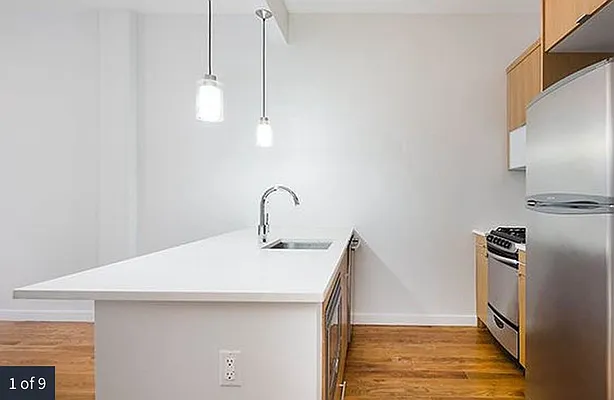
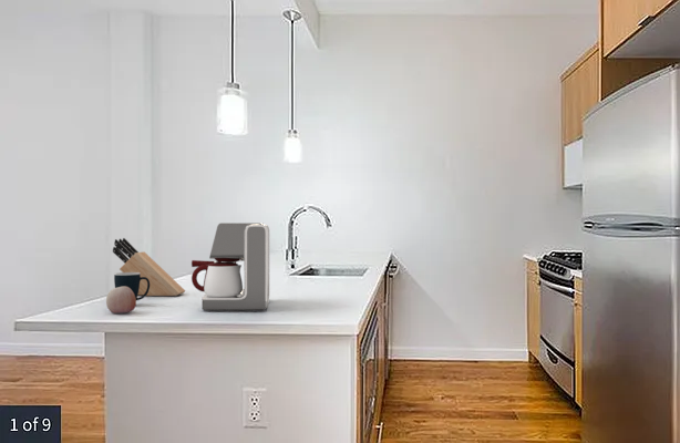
+ knife block (147, 266)
+ apple (121, 299)
+ coffee maker (239, 265)
+ mug (132, 288)
